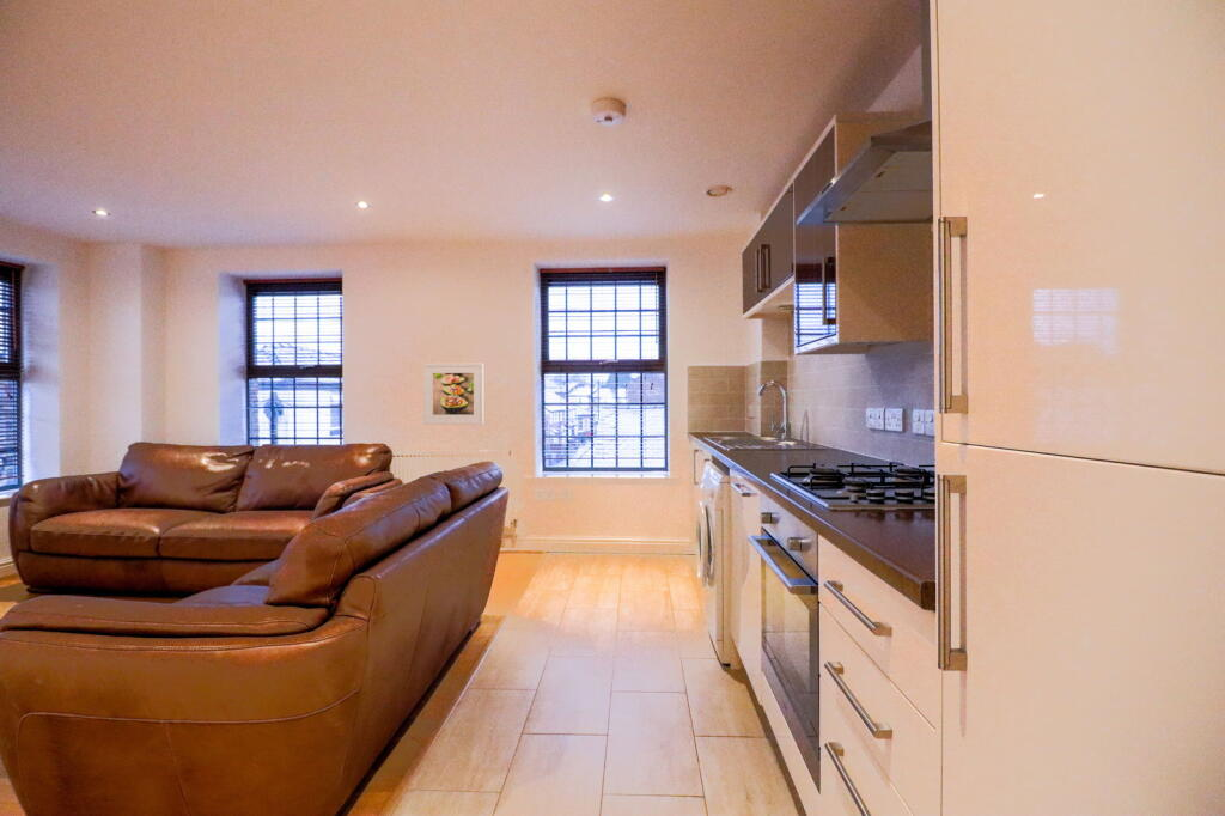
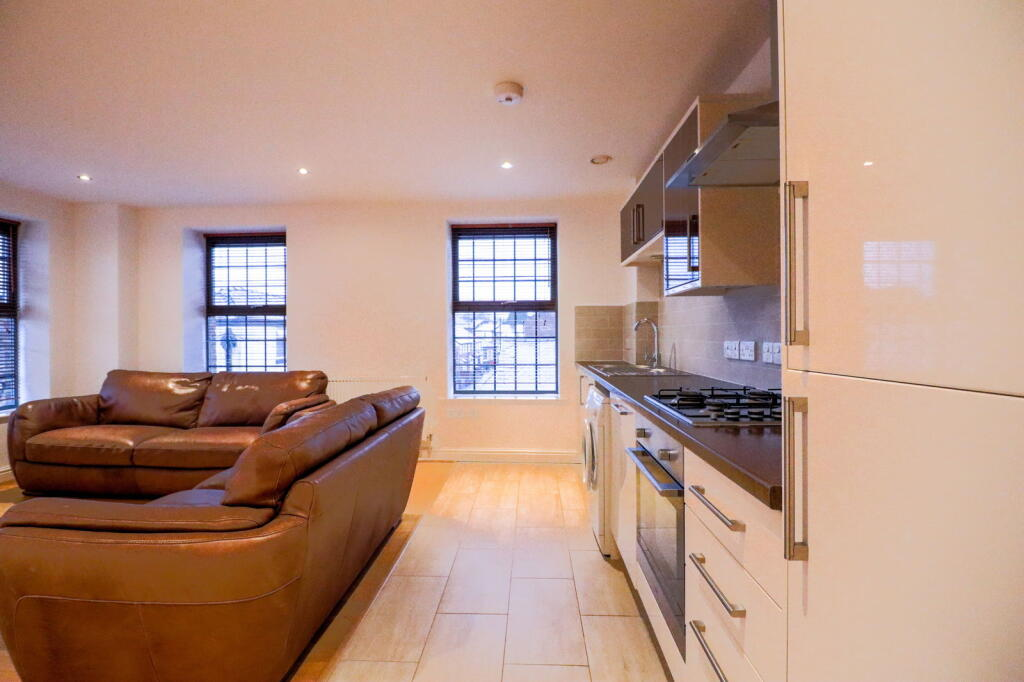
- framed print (453, 394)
